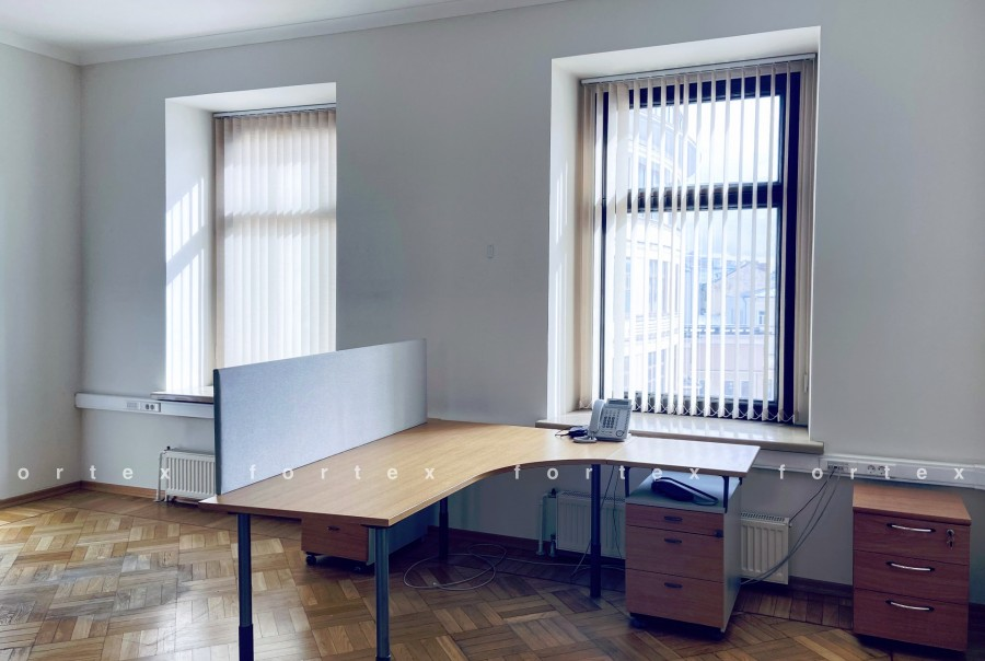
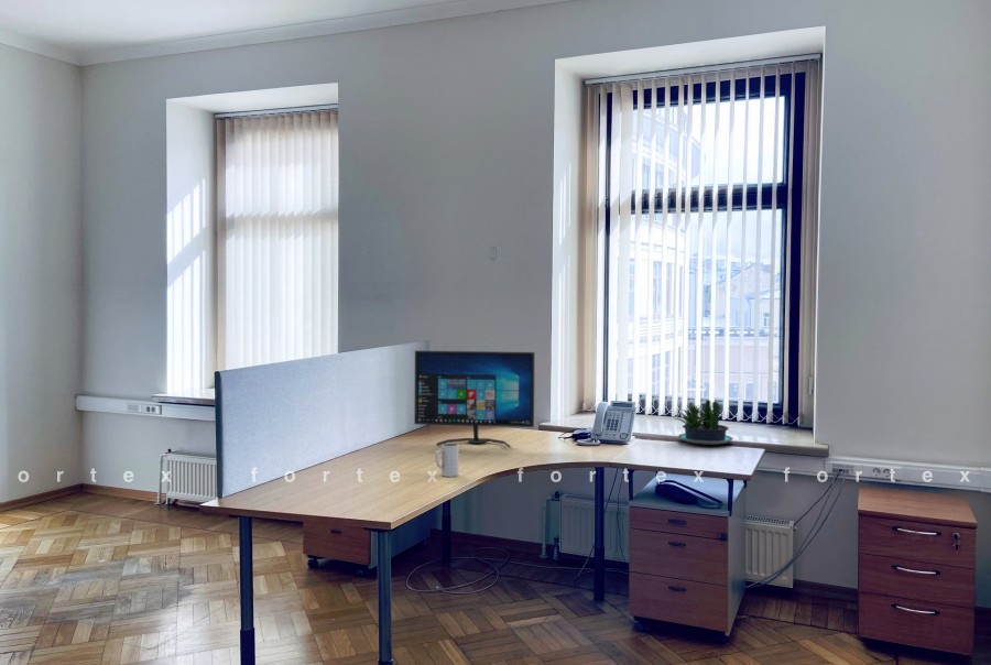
+ mug (446, 459)
+ potted plant (701, 421)
+ computer monitor (473, 397)
